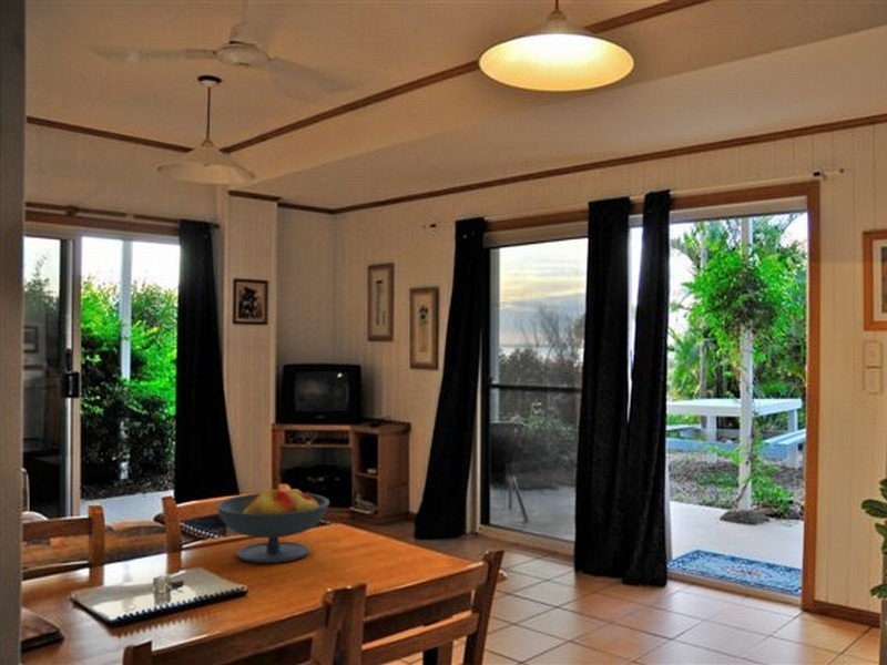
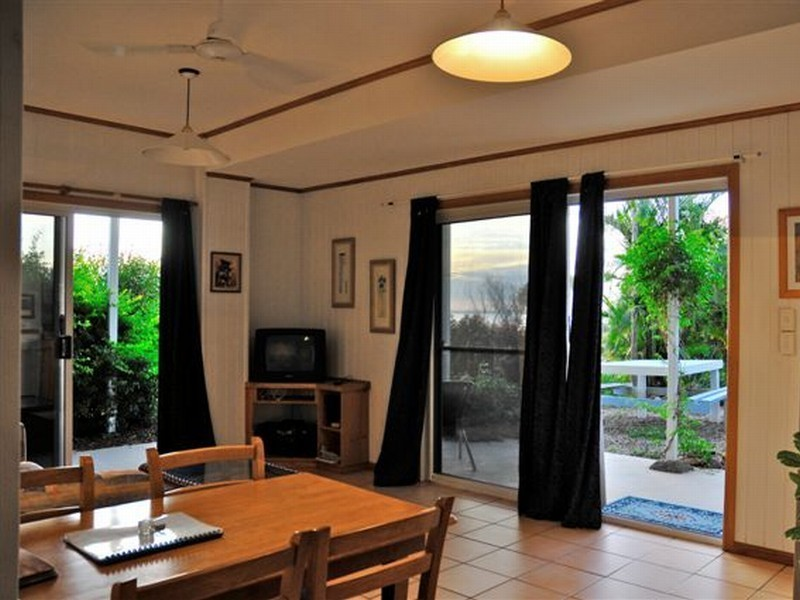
- fruit bowl (273, 519)
